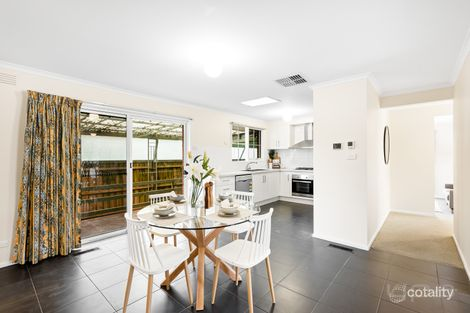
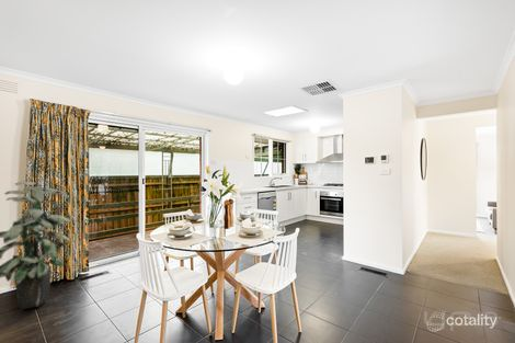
+ indoor plant (32, 242)
